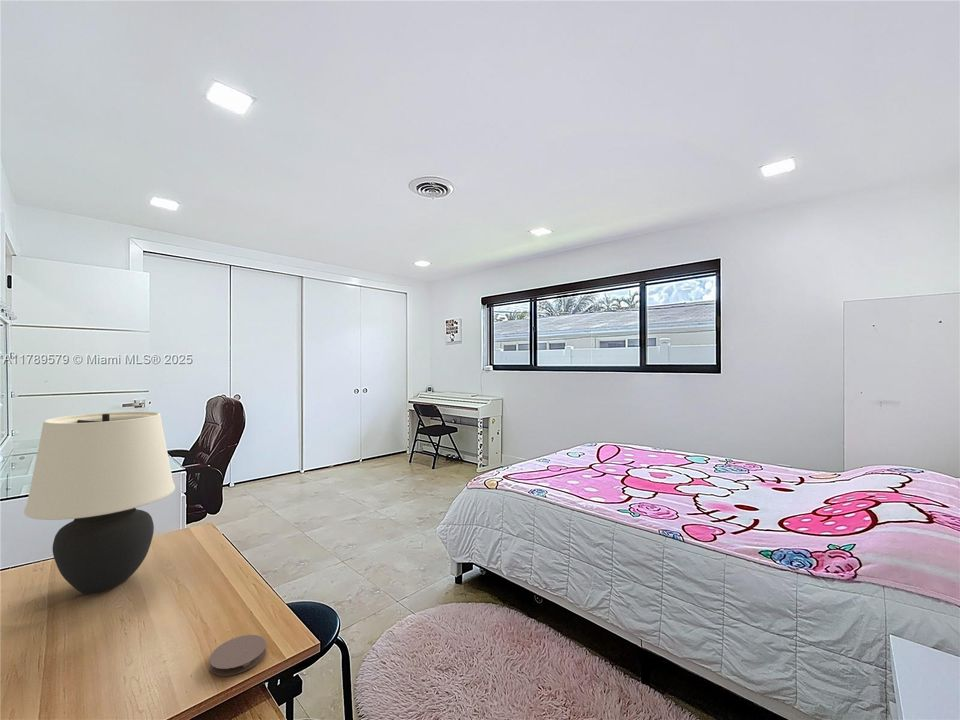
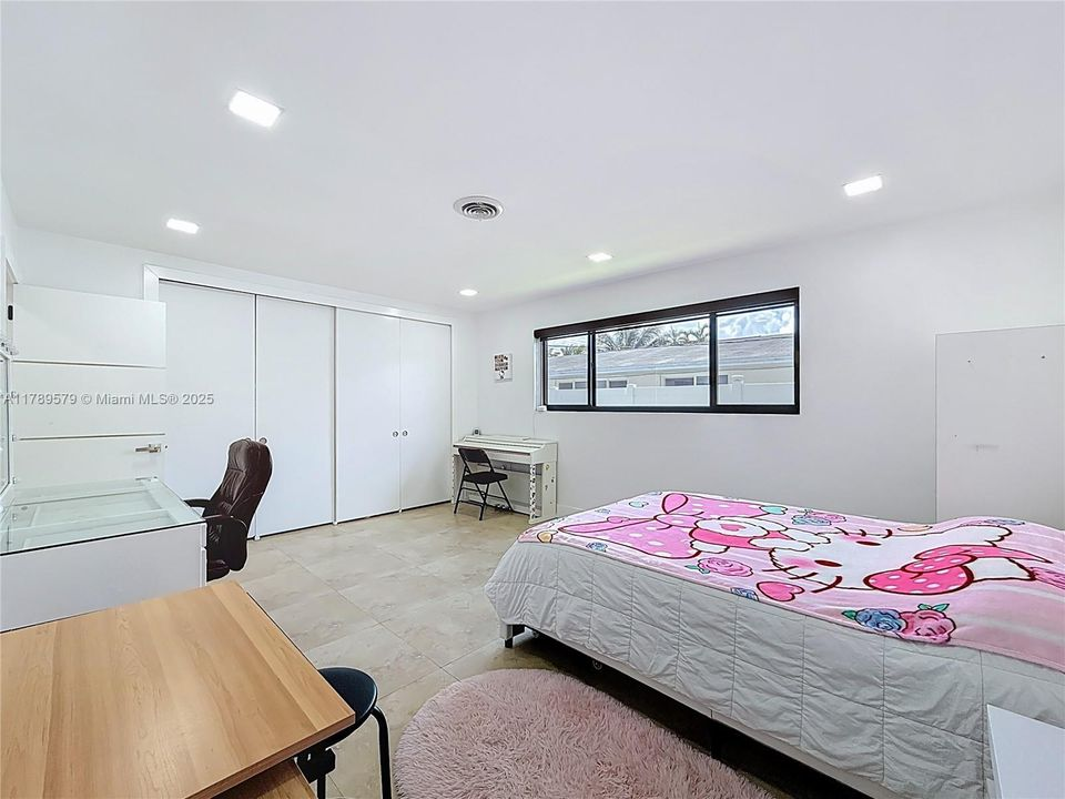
- coaster (238, 654)
- table lamp (106, 500)
